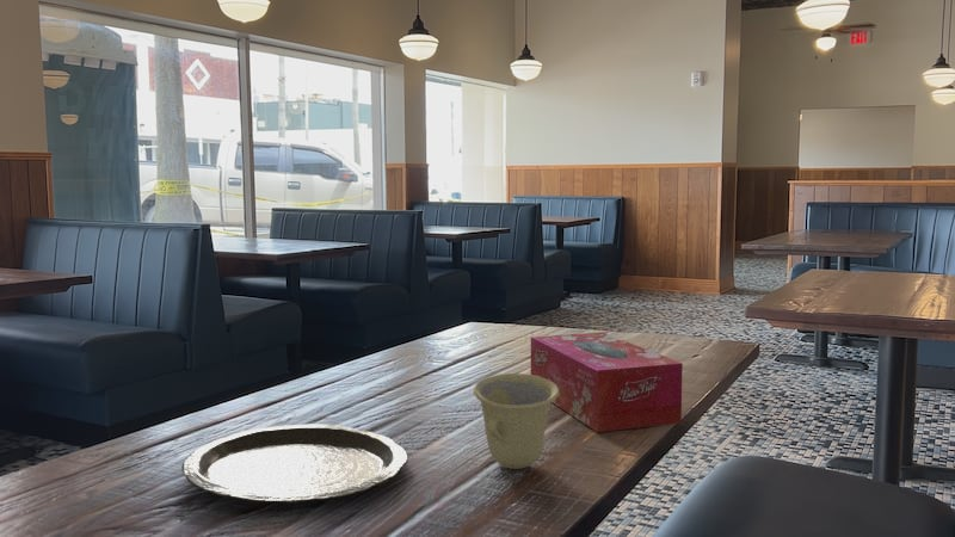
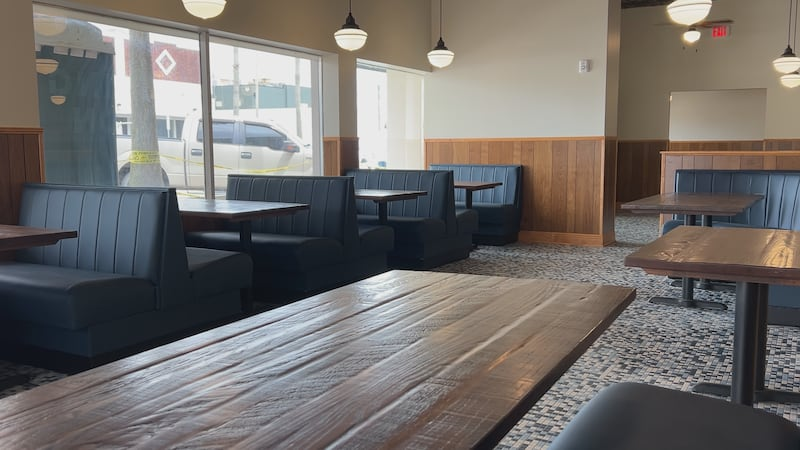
- tissue box (599, 376)
- cup (516, 425)
- plate (298, 462)
